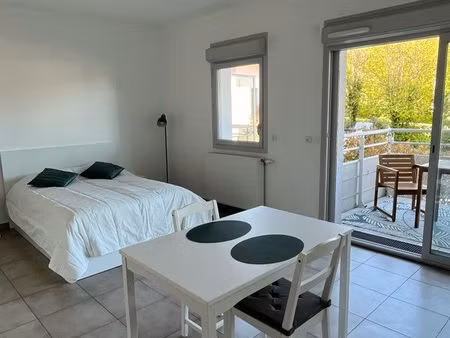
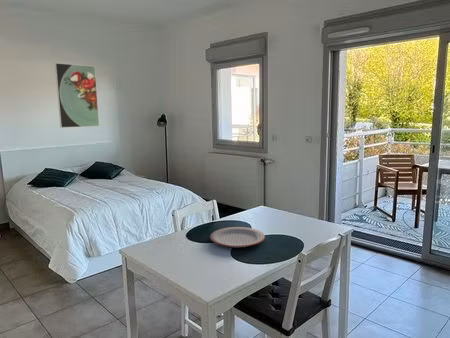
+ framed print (78, 96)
+ plate (237, 237)
